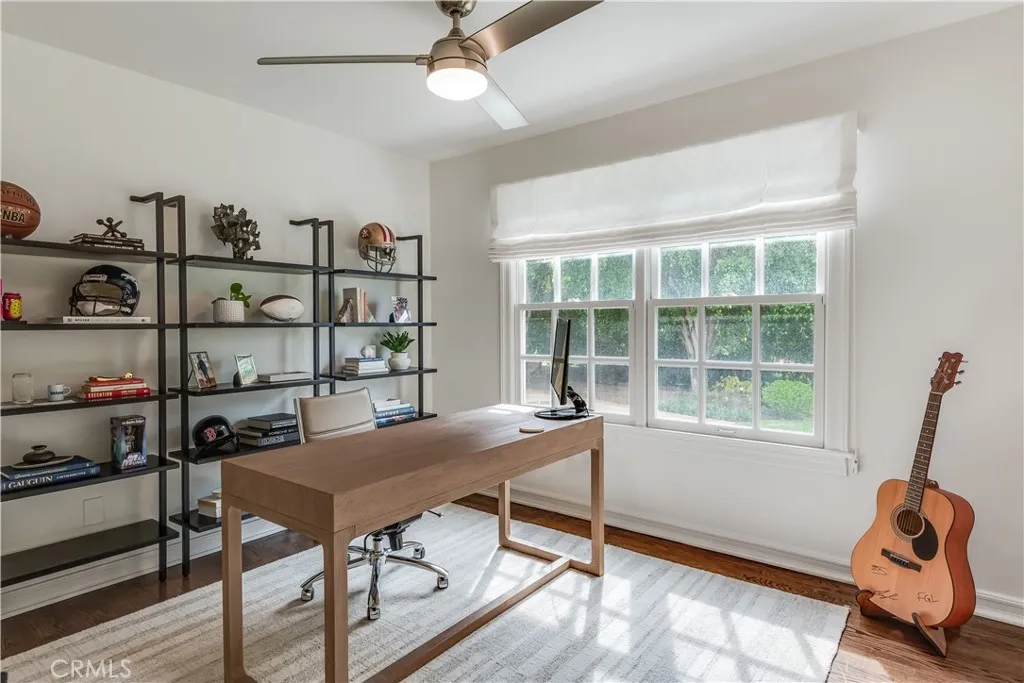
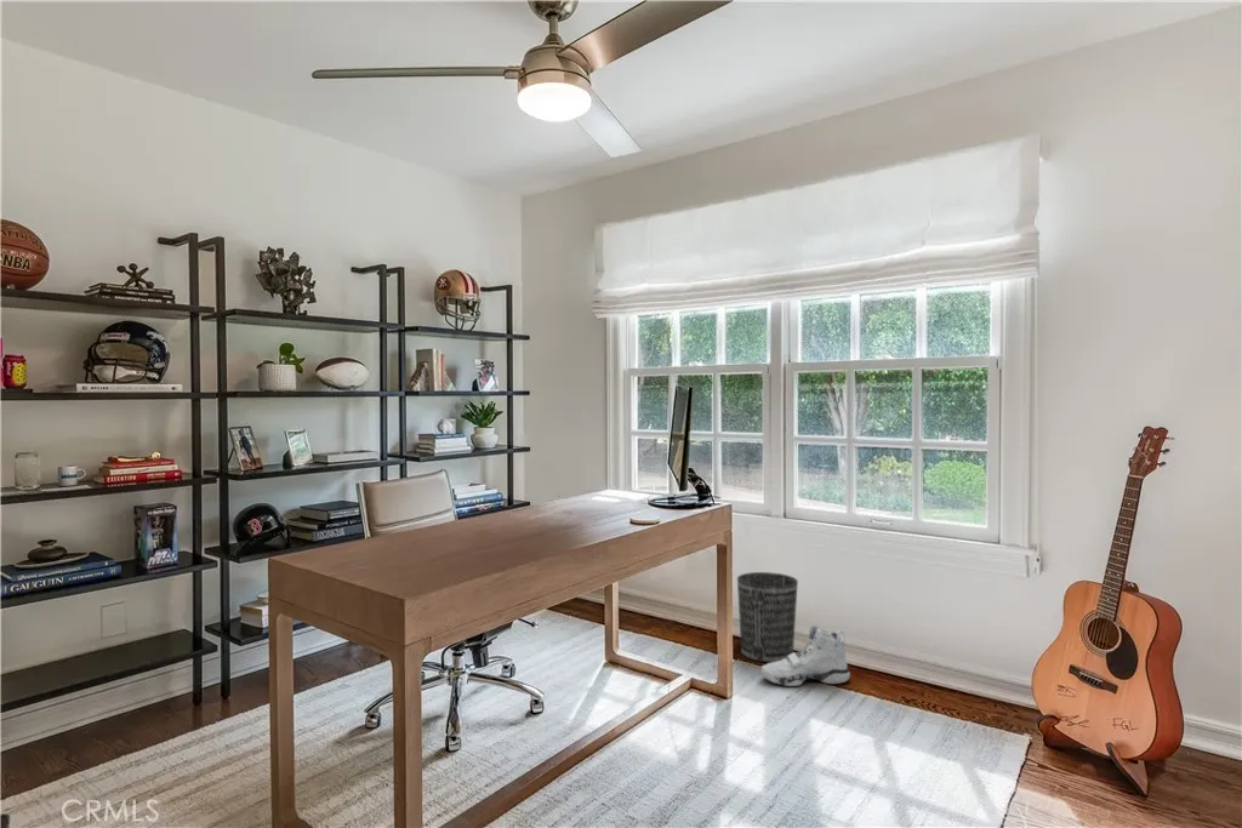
+ wastebasket (767, 616)
+ sneaker (805, 655)
